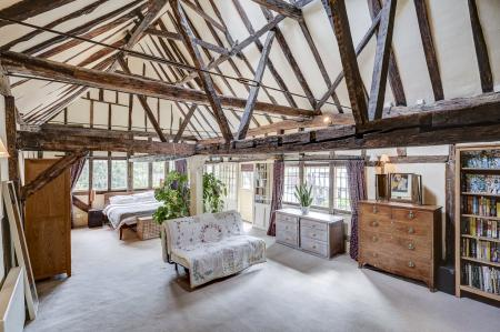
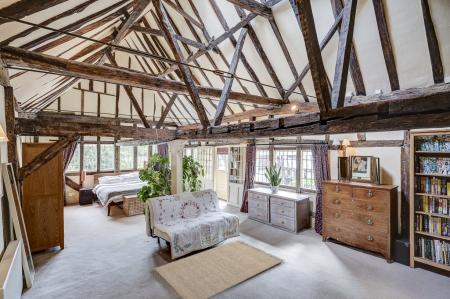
+ rug (219, 265)
